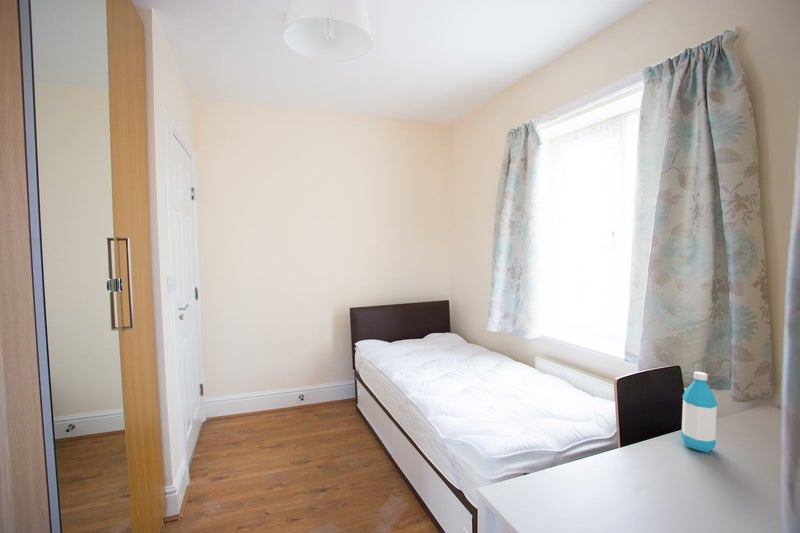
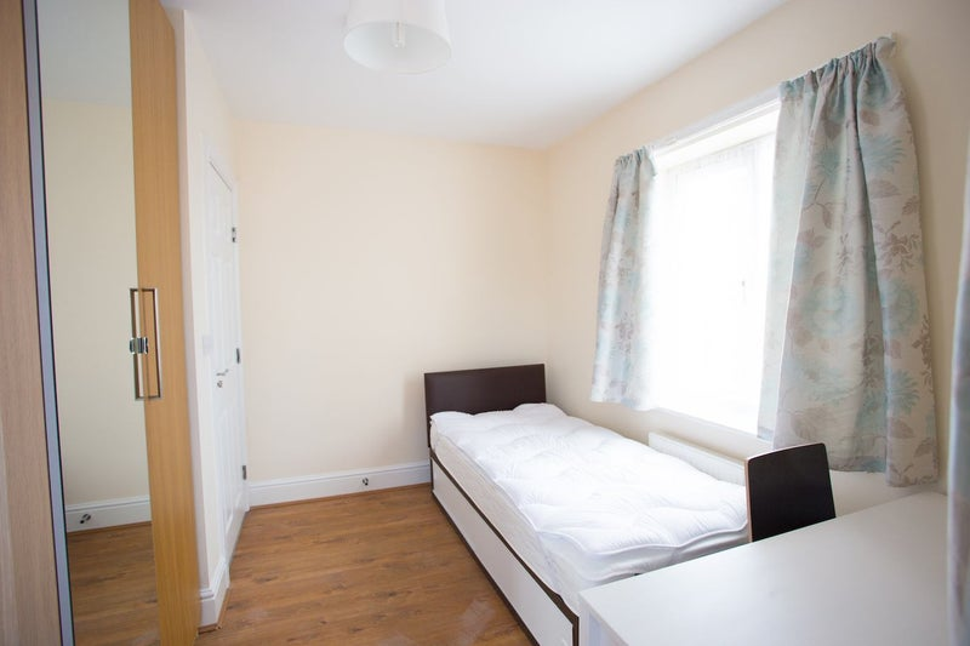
- water bottle (699, 410)
